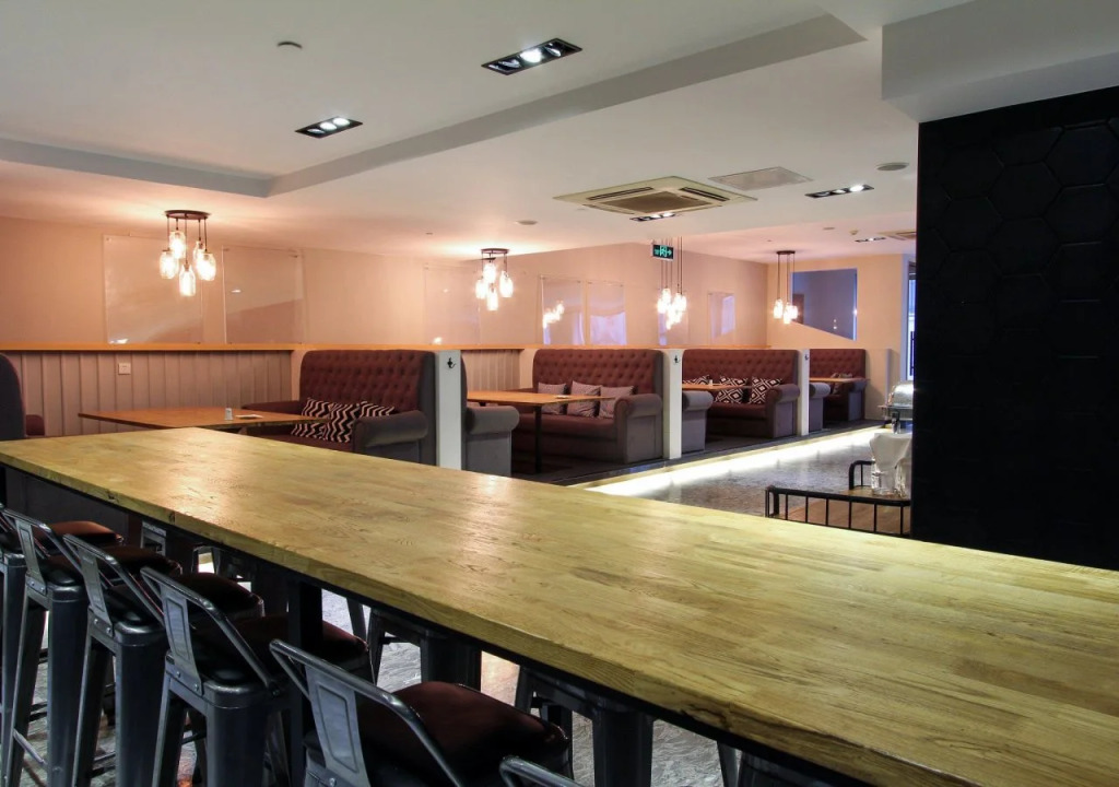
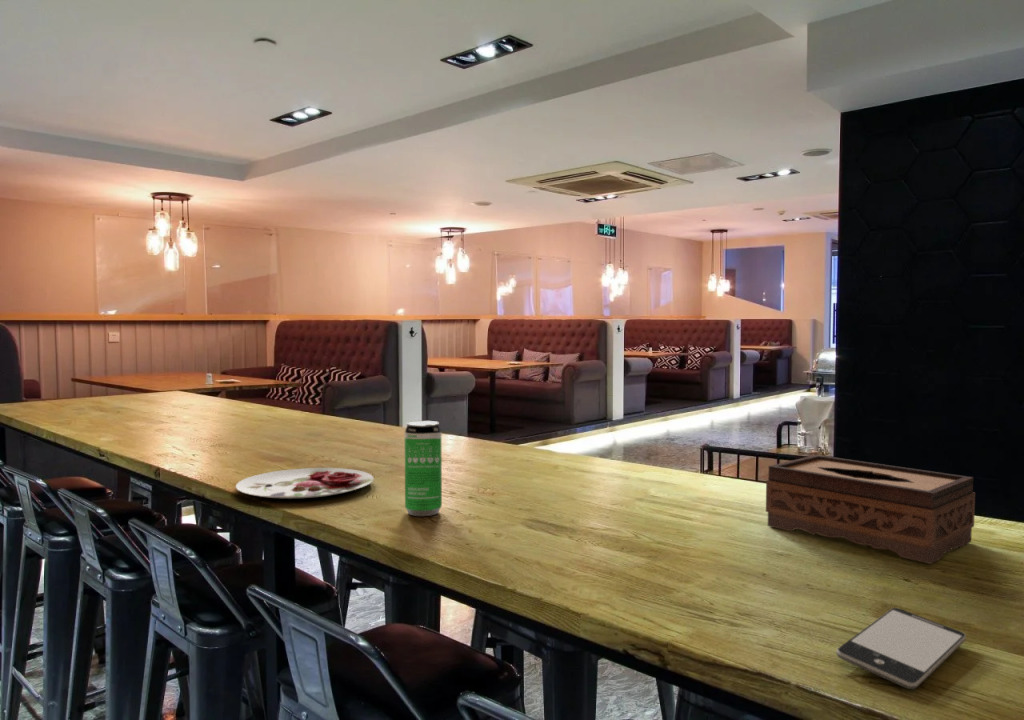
+ tissue box (866, 502)
+ smartphone (902, 644)
+ plate (306, 480)
+ beverage can (423, 467)
